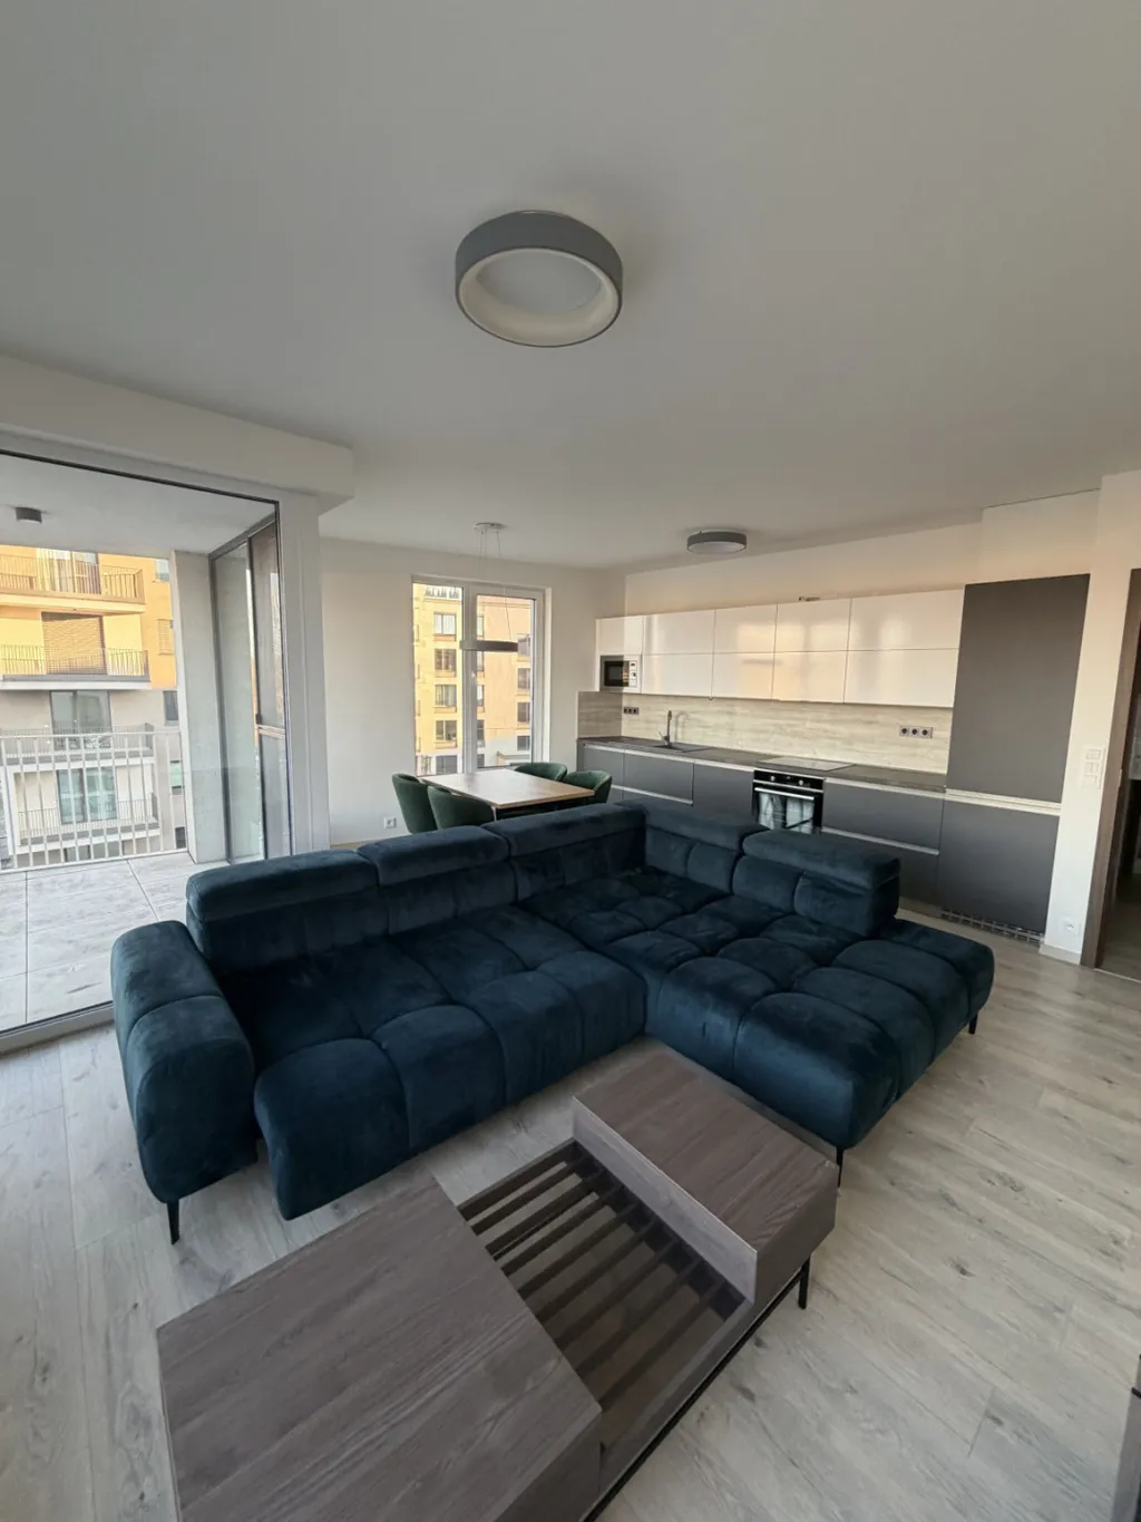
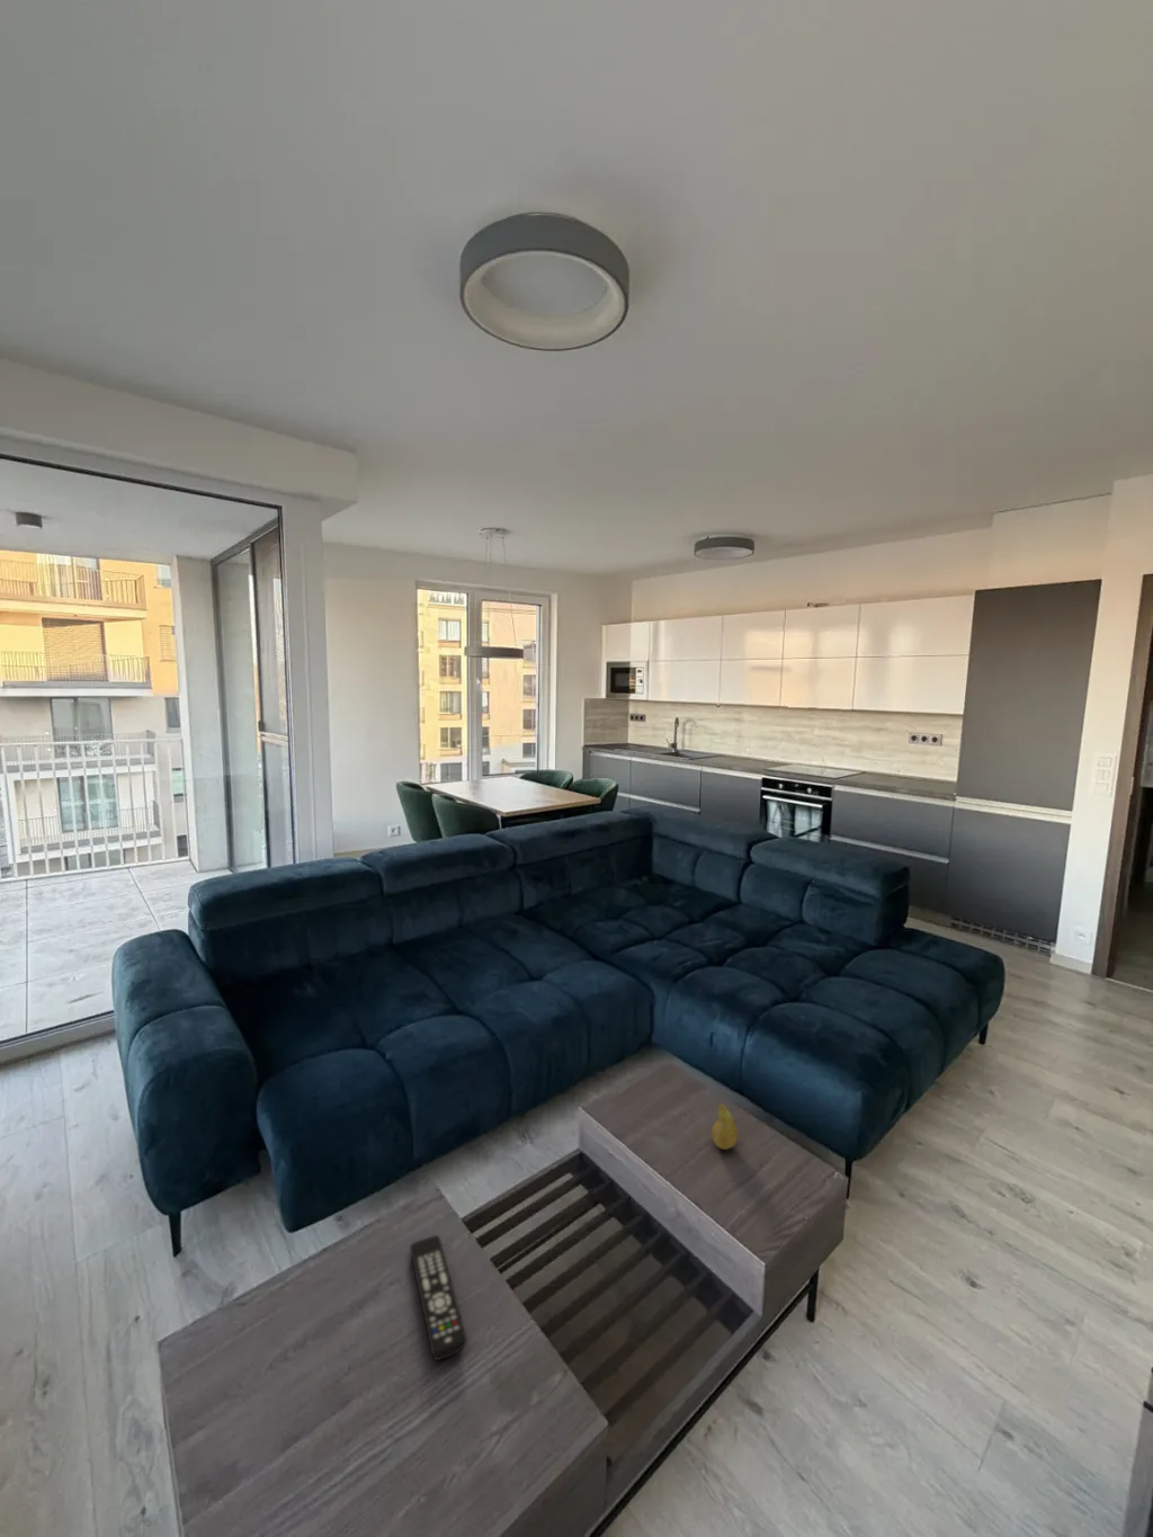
+ fruit (725, 1124)
+ remote control (436, 1292)
